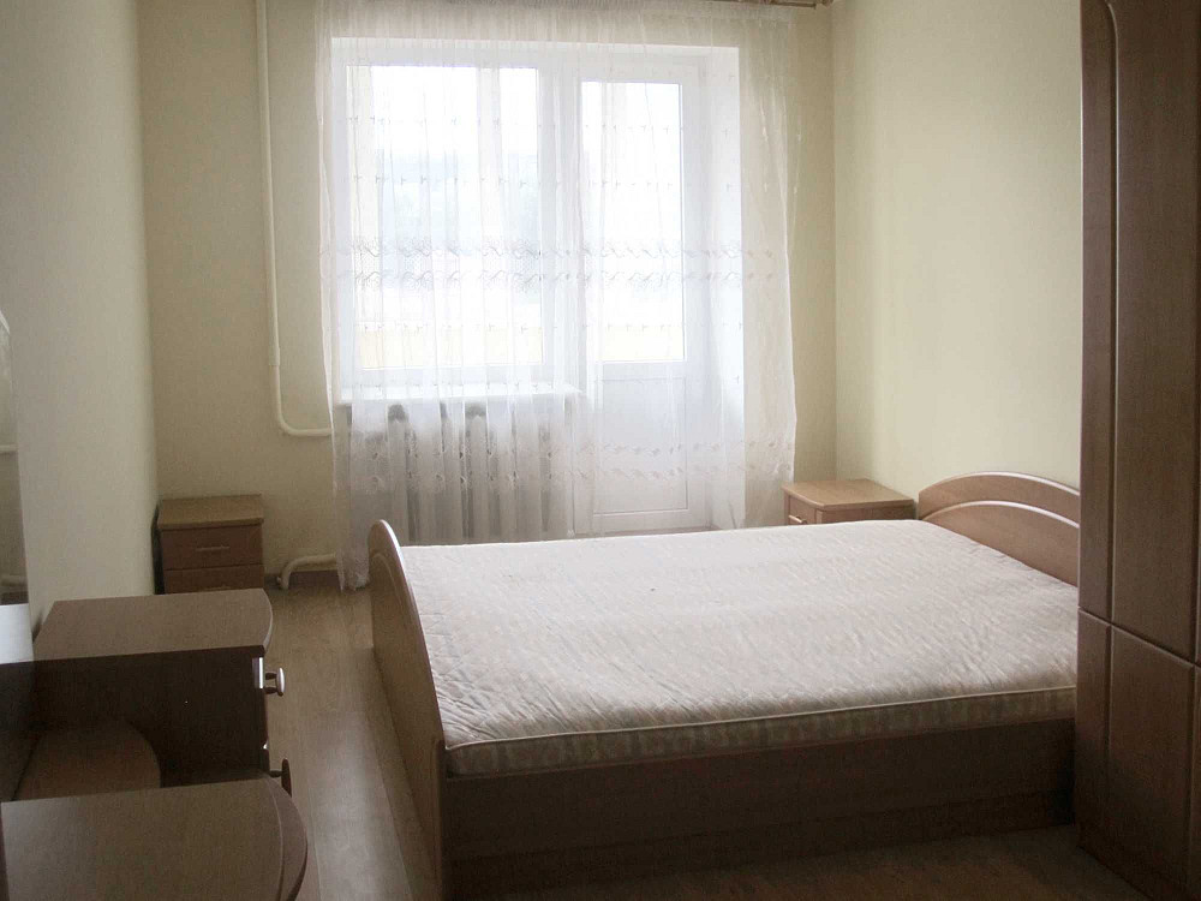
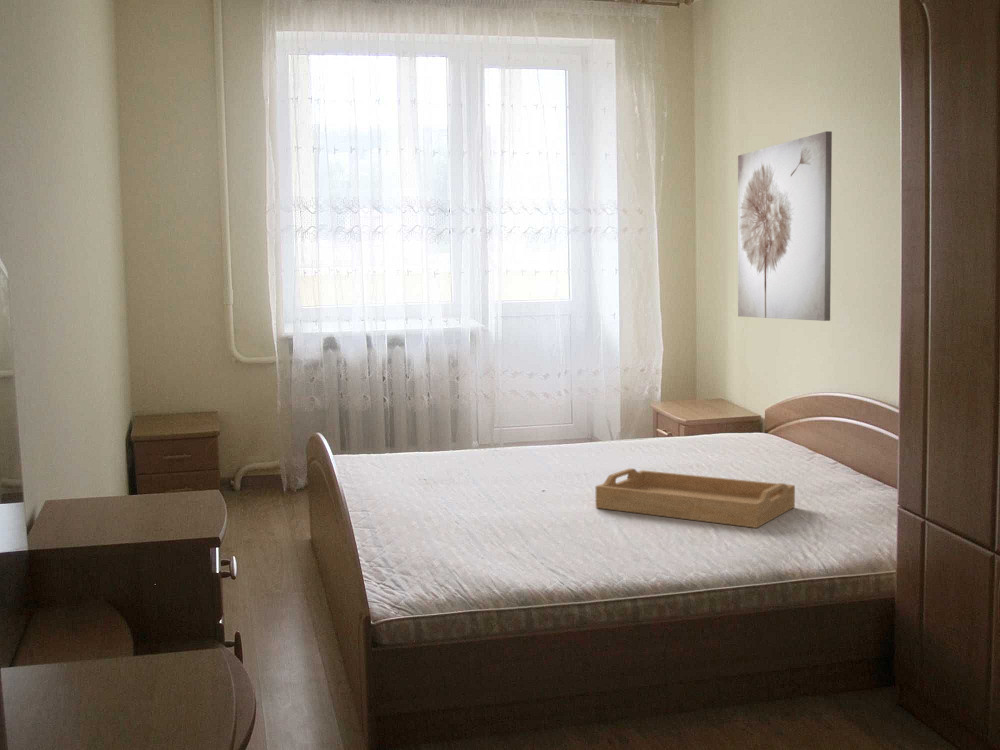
+ serving tray (694, 493)
+ wall art (780, 232)
